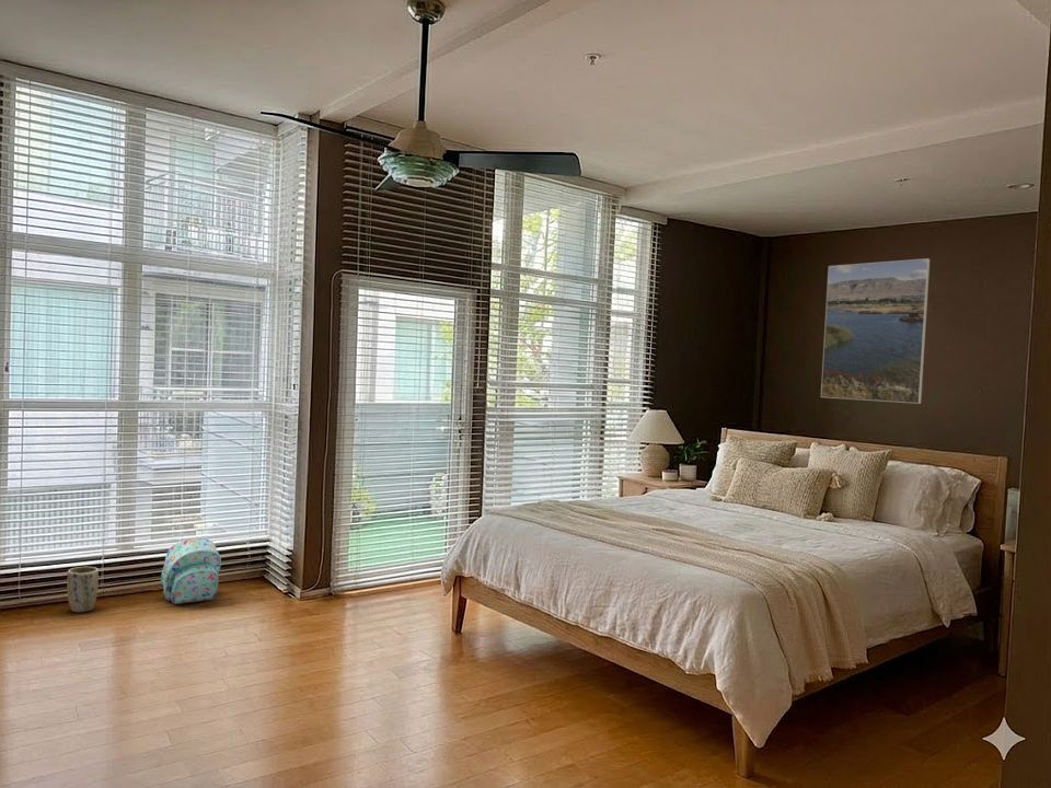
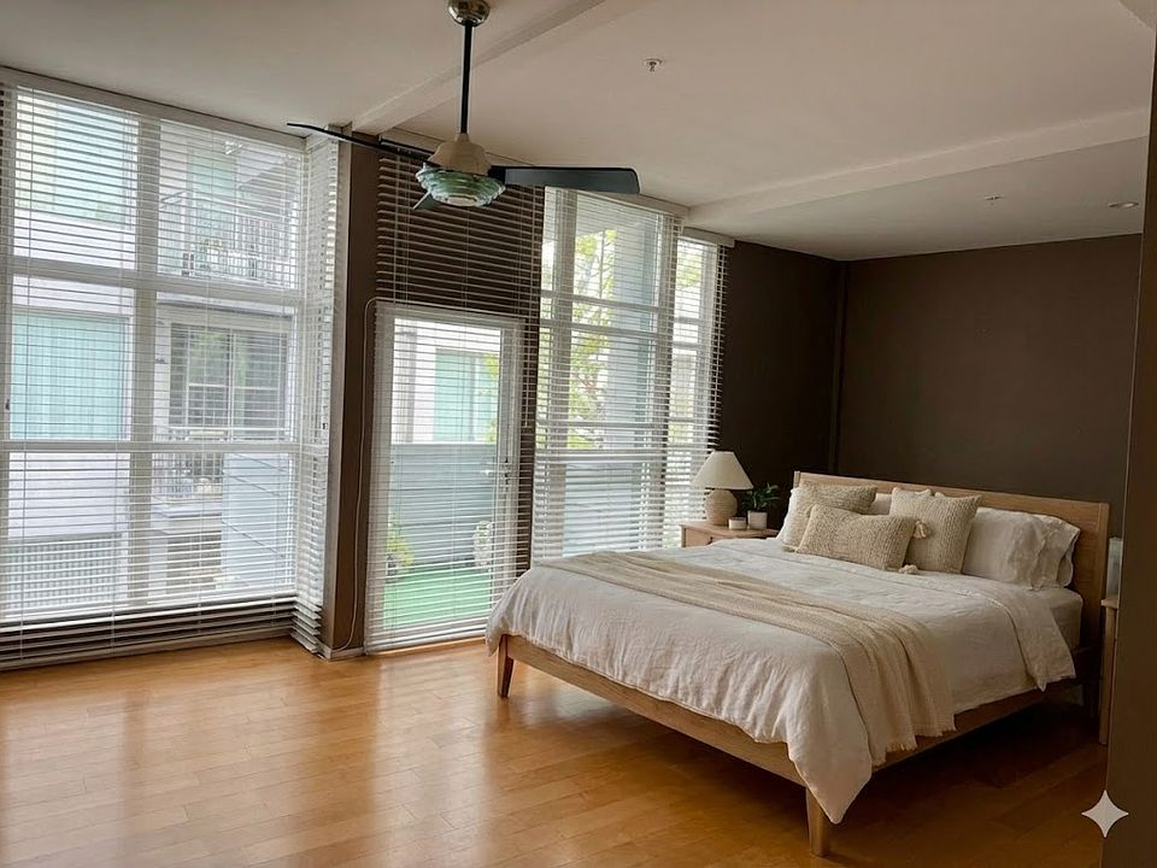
- backpack (192, 568)
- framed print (873, 332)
- plant pot (82, 589)
